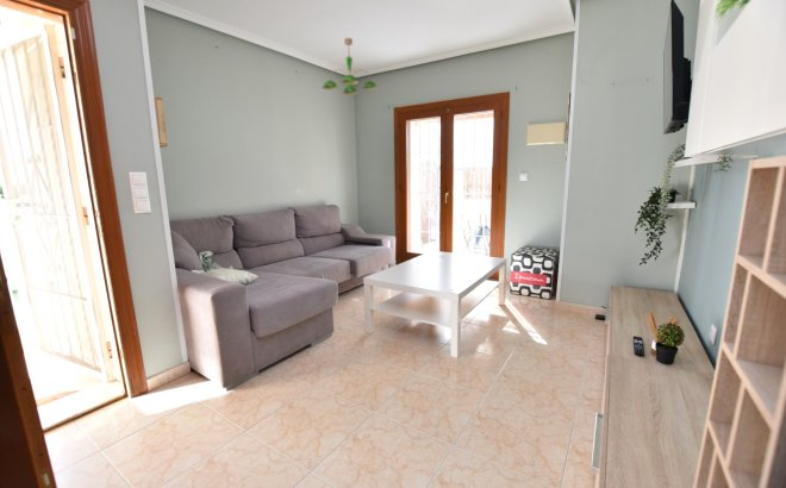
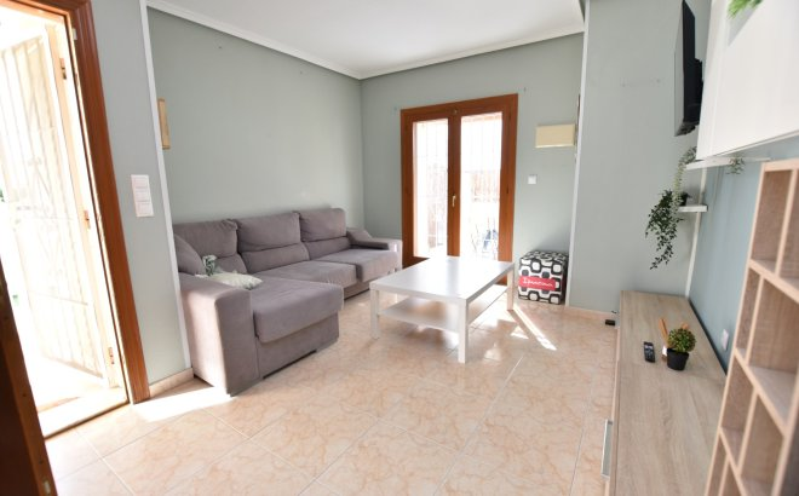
- ceiling light fixture (349, 64)
